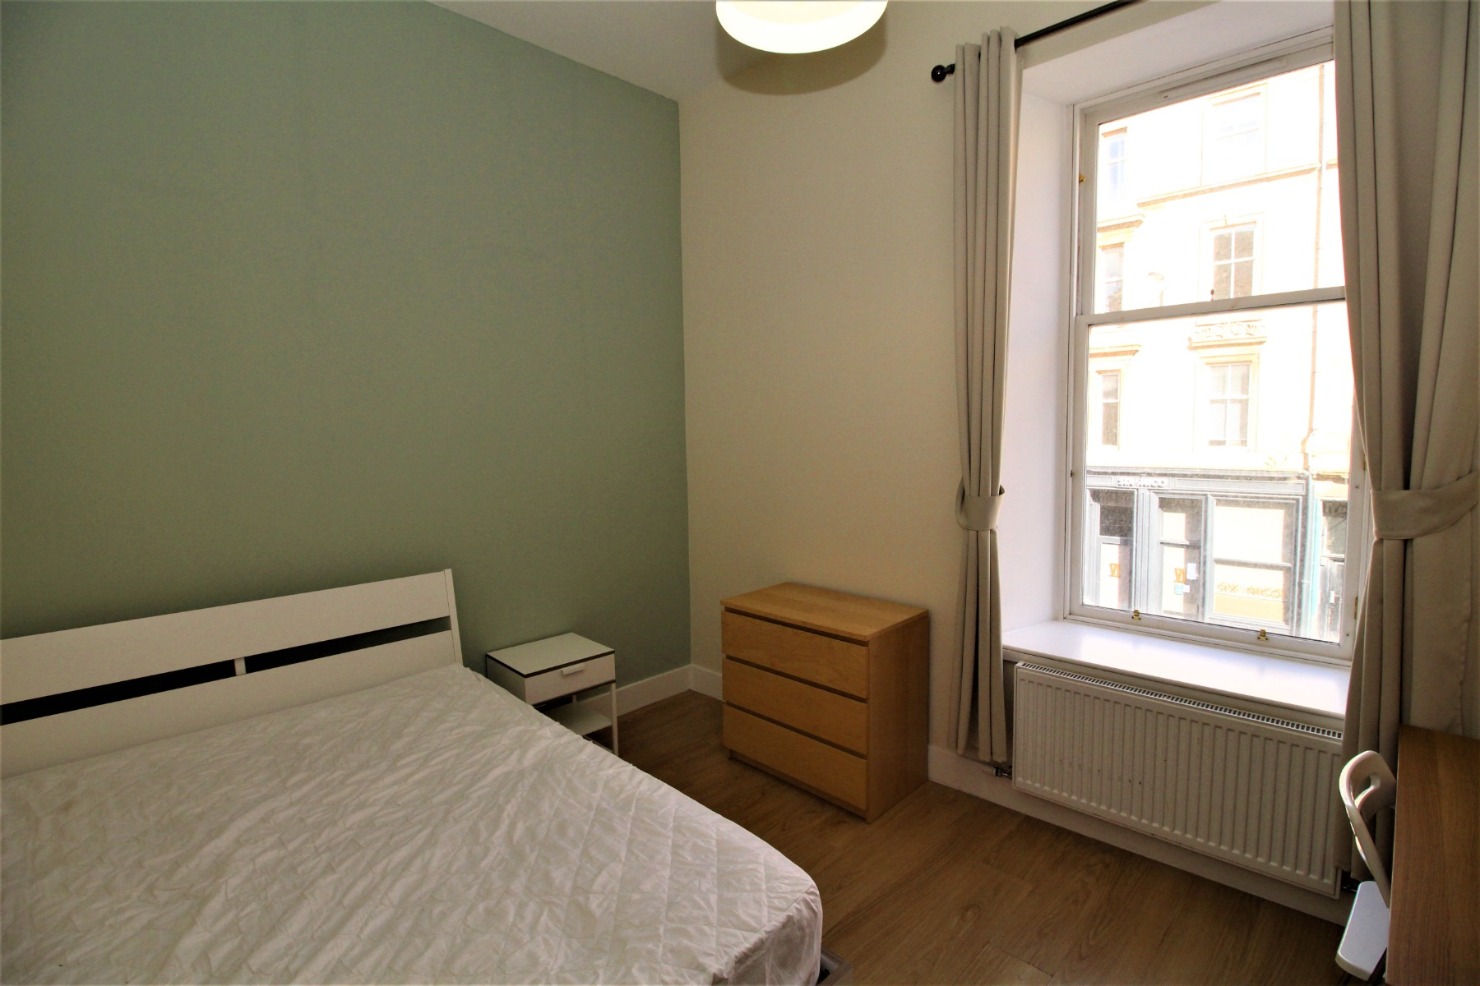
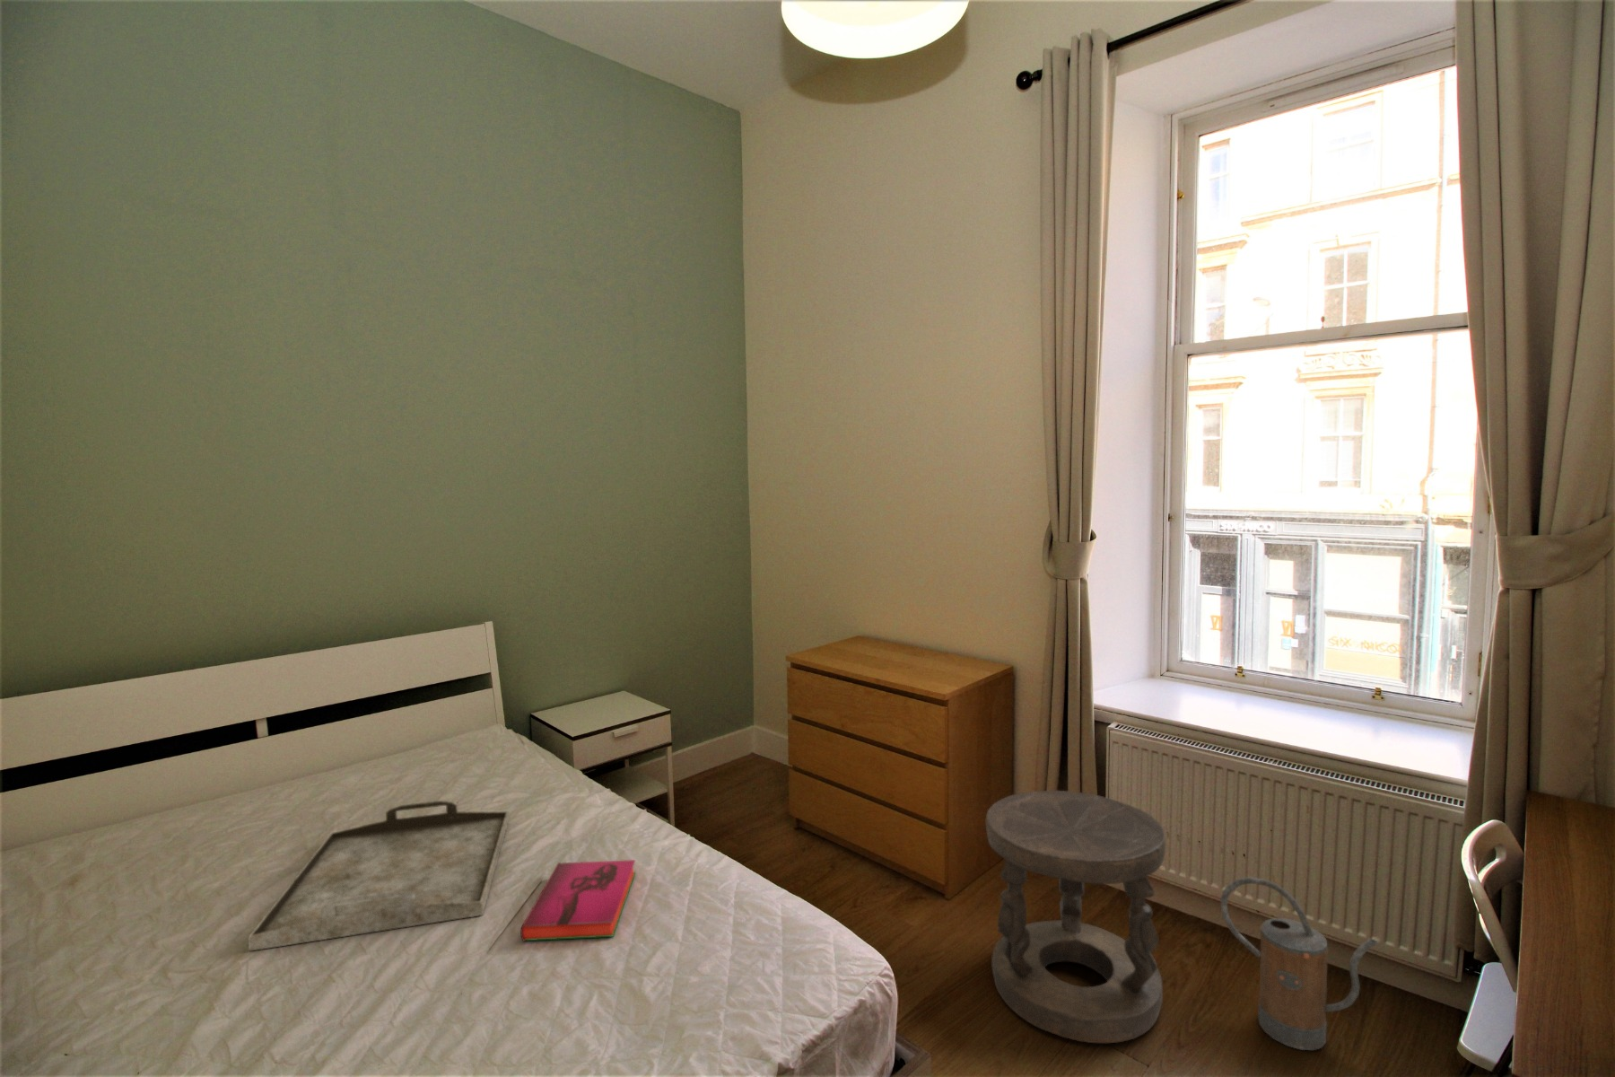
+ hardback book (583, 897)
+ watering can (1294, 958)
+ serving tray (399, 859)
+ stool (1072, 903)
